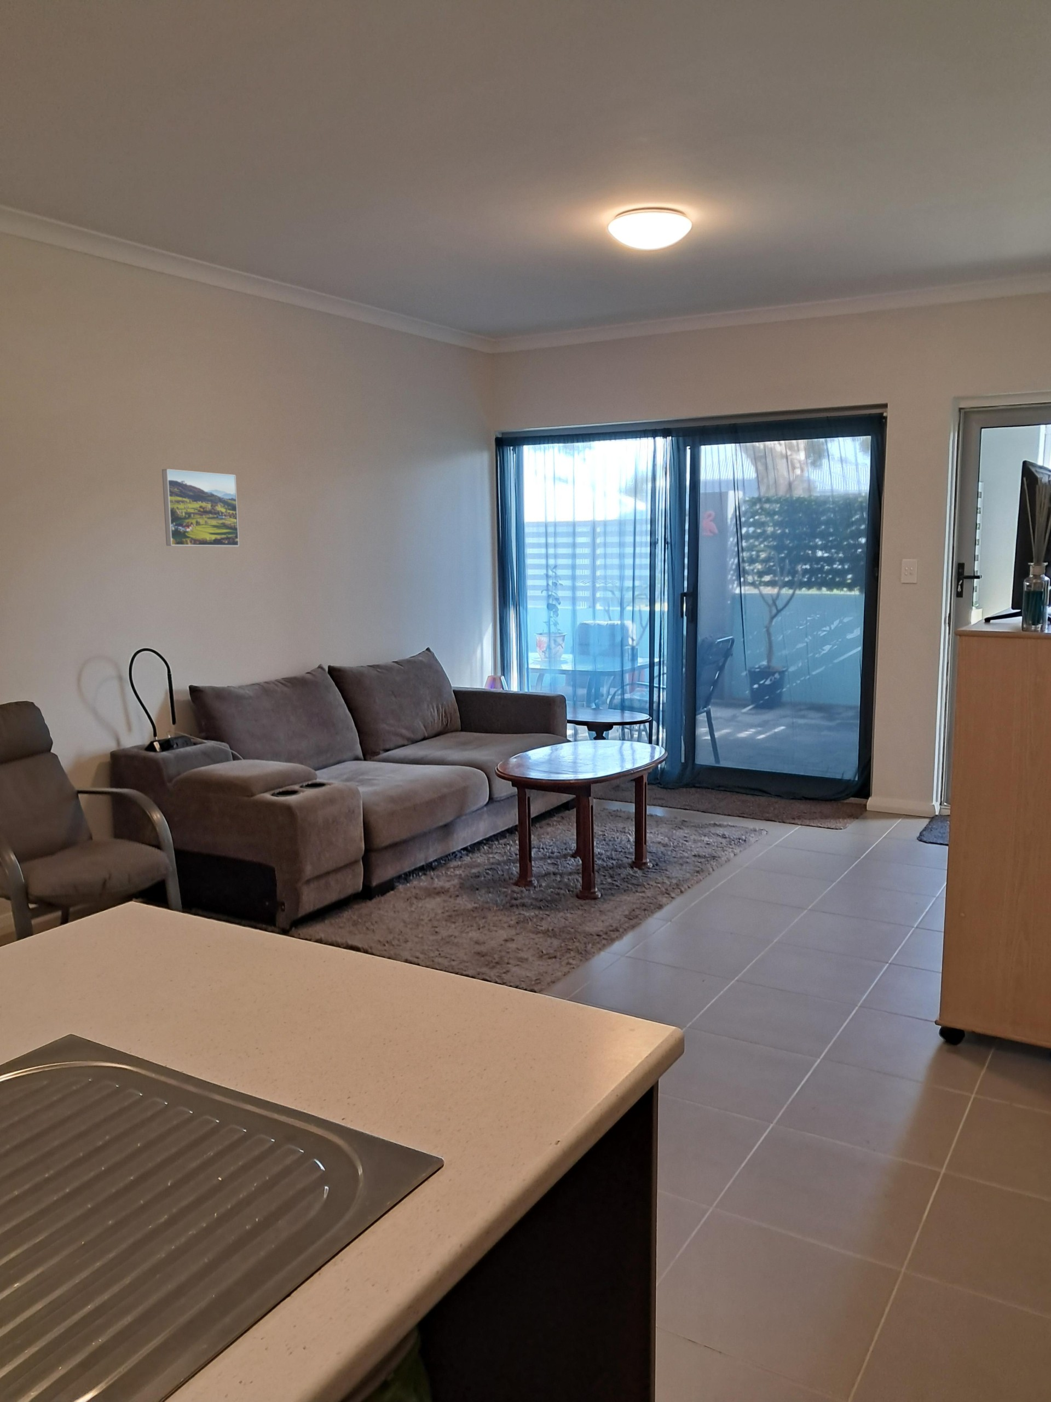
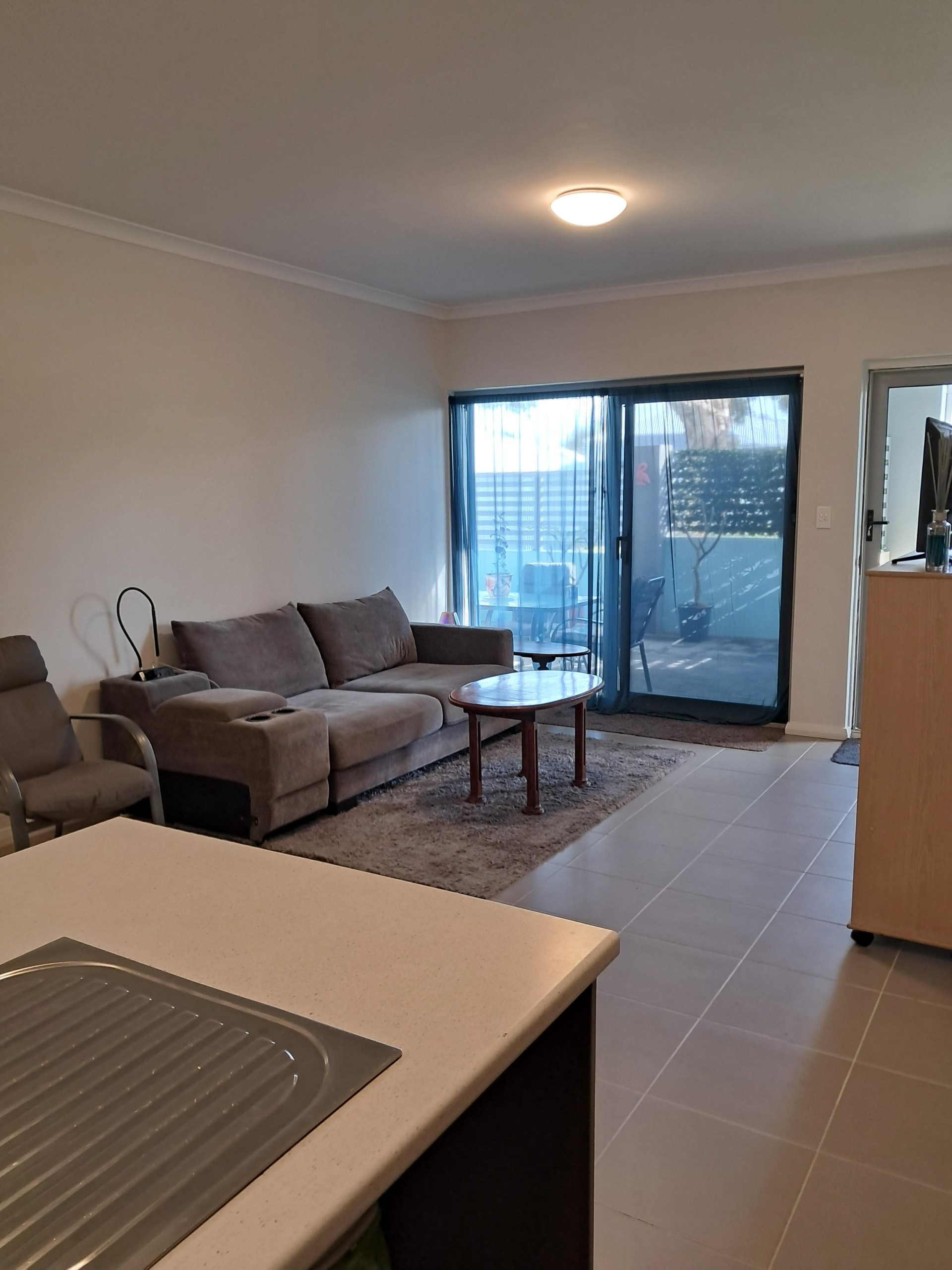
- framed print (202, 509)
